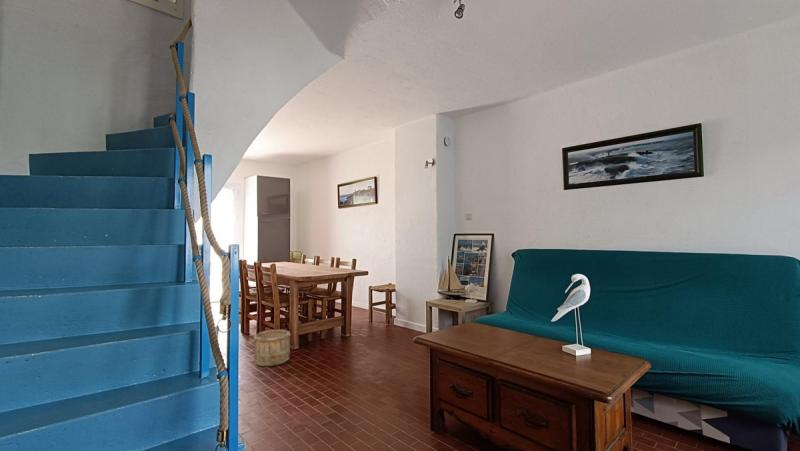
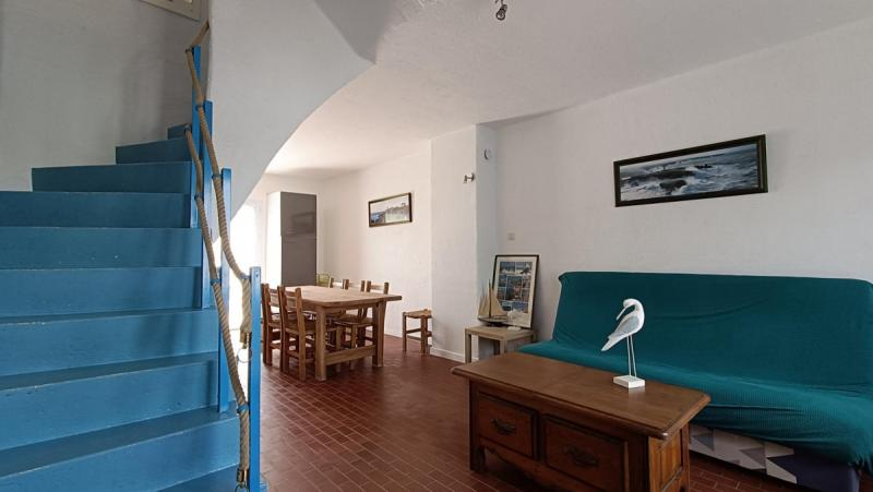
- wooden bucket (272, 347)
